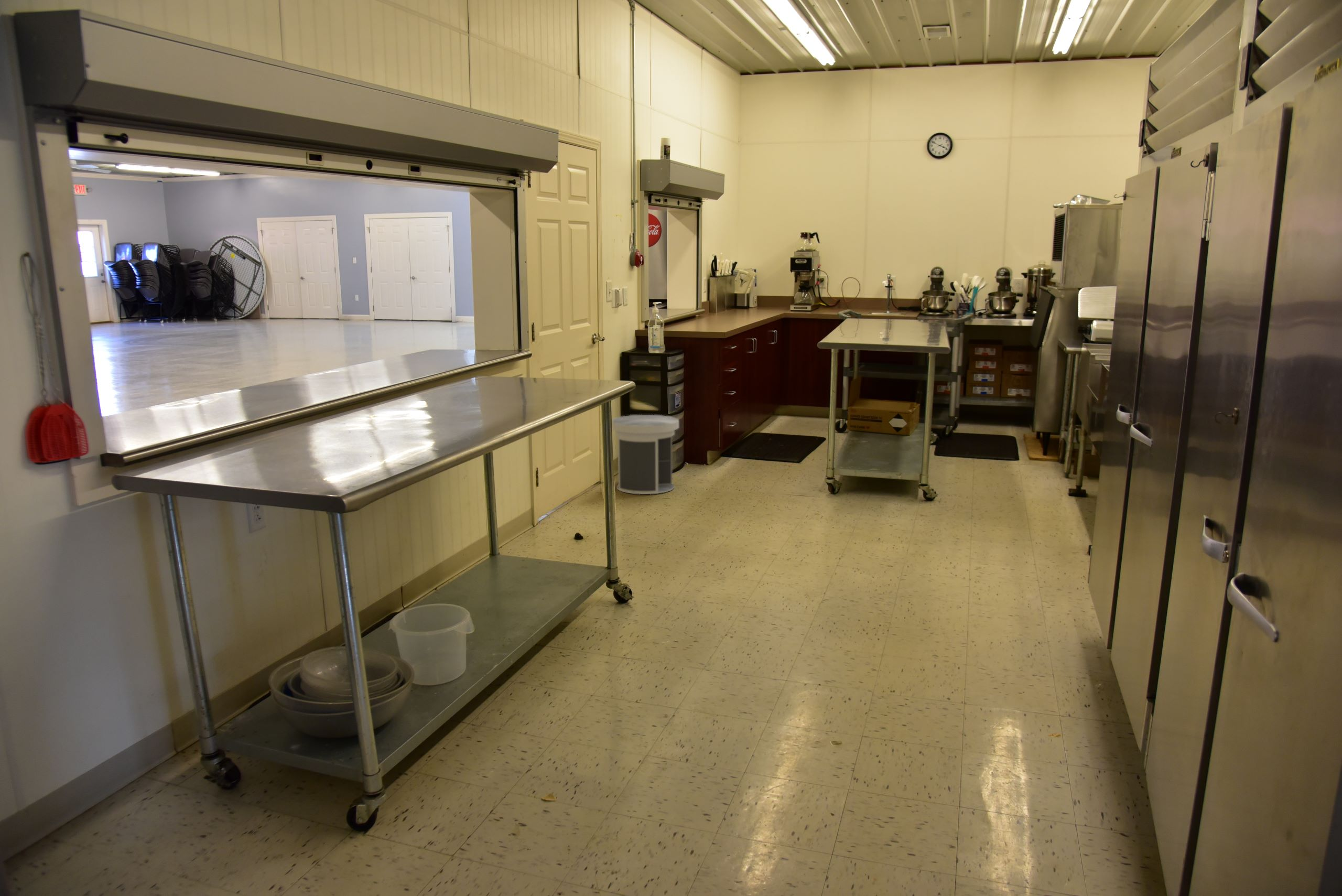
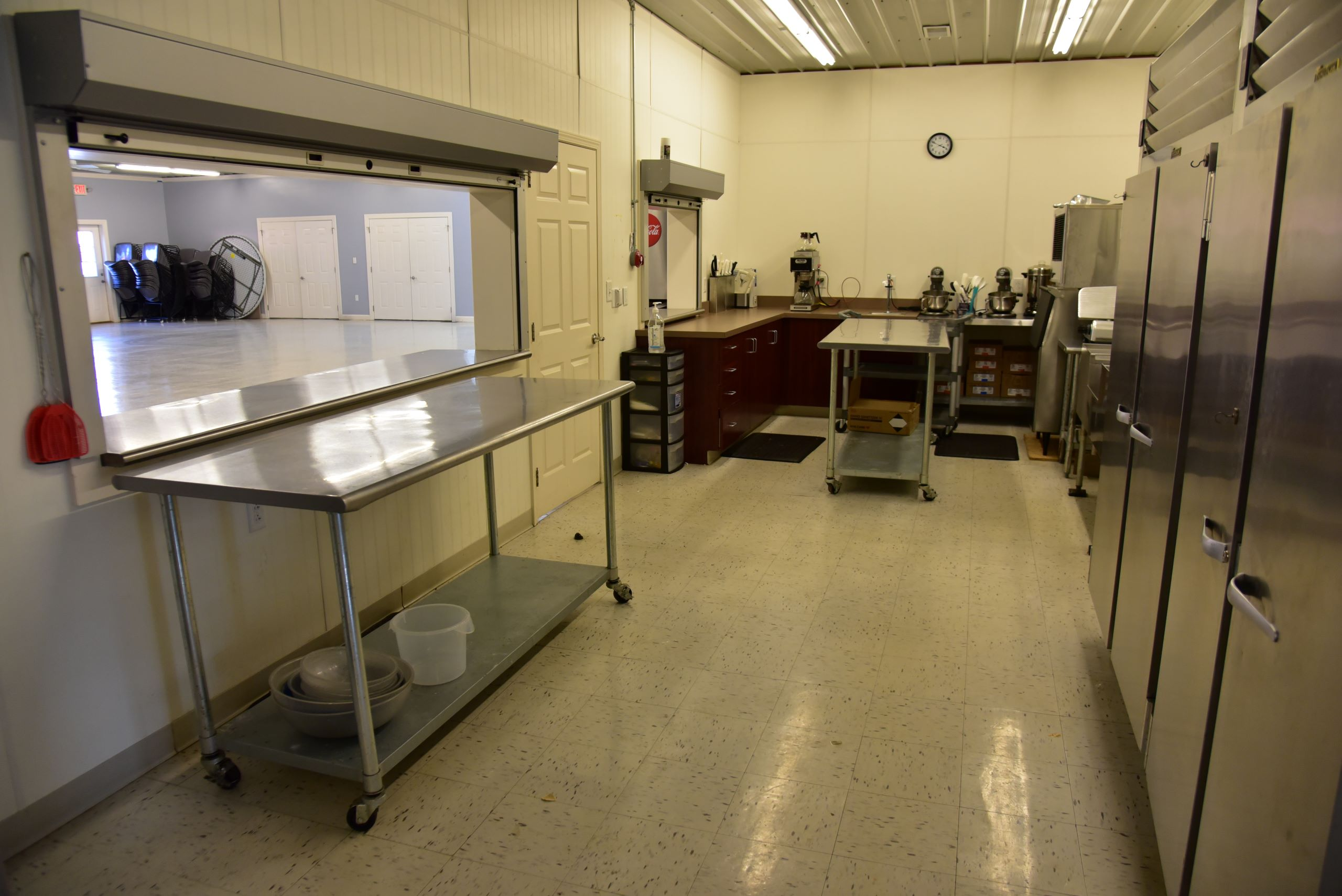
- revolving door (645, 454)
